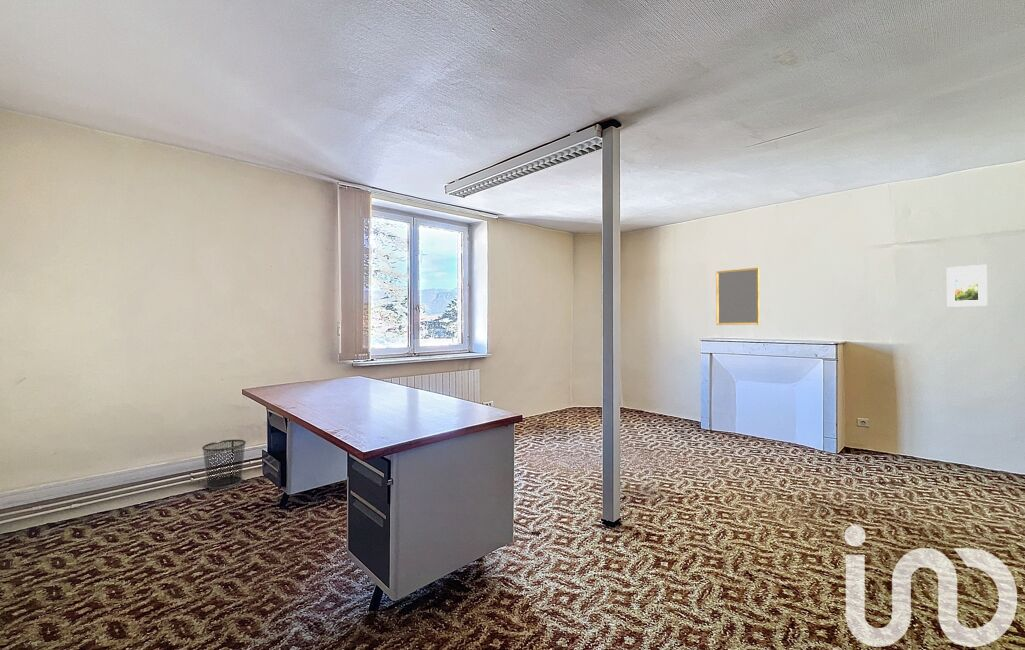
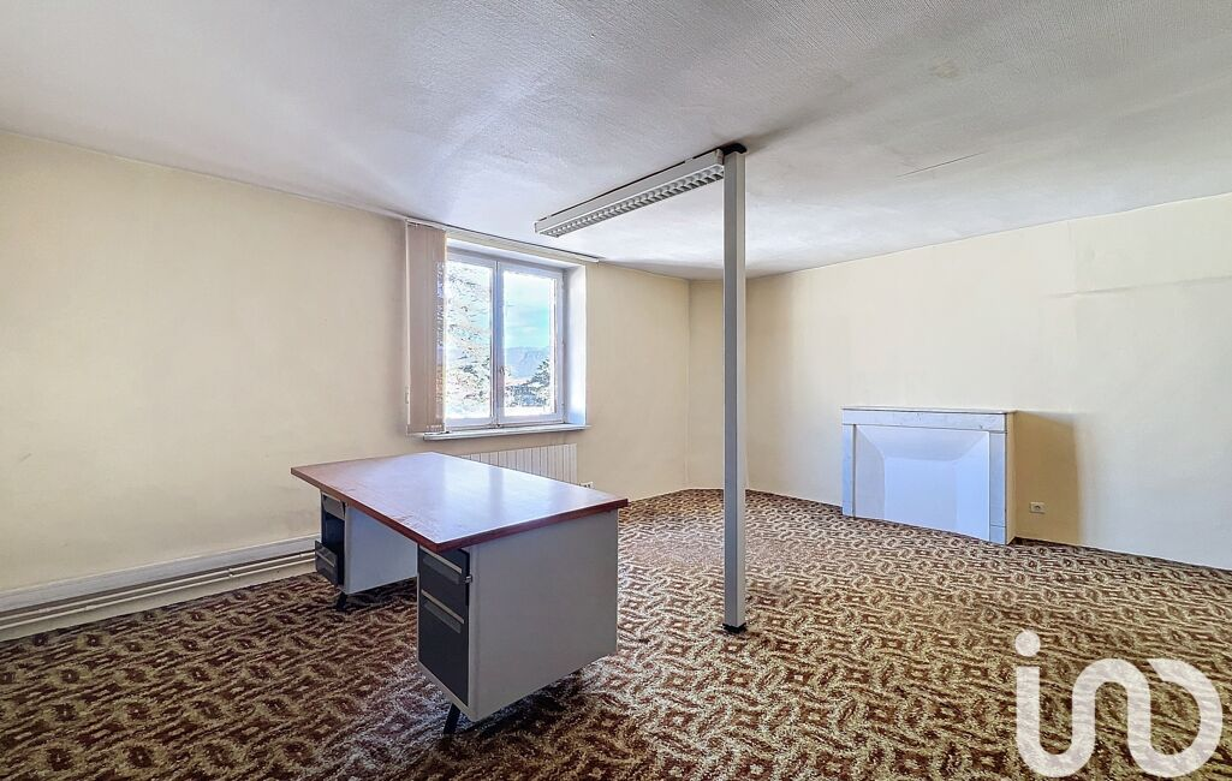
- waste bin (225, 463)
- home mirror (737, 297)
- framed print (966, 286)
